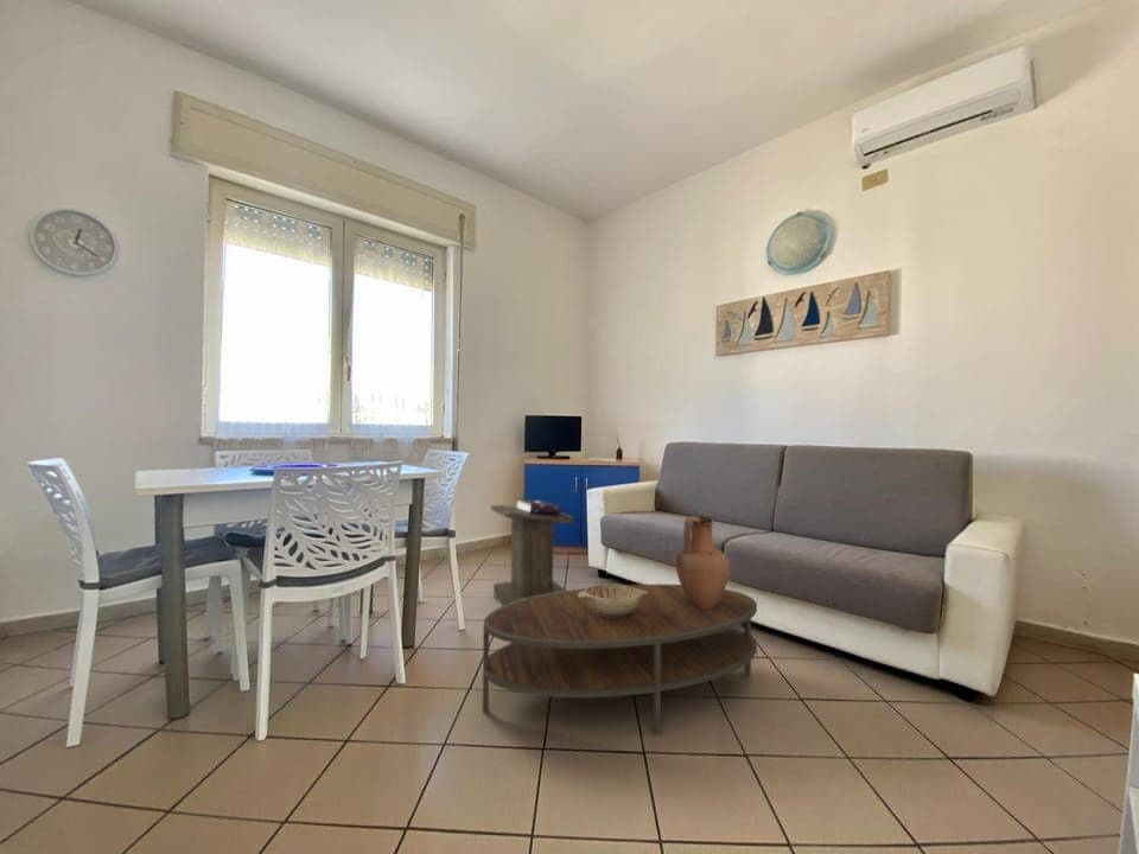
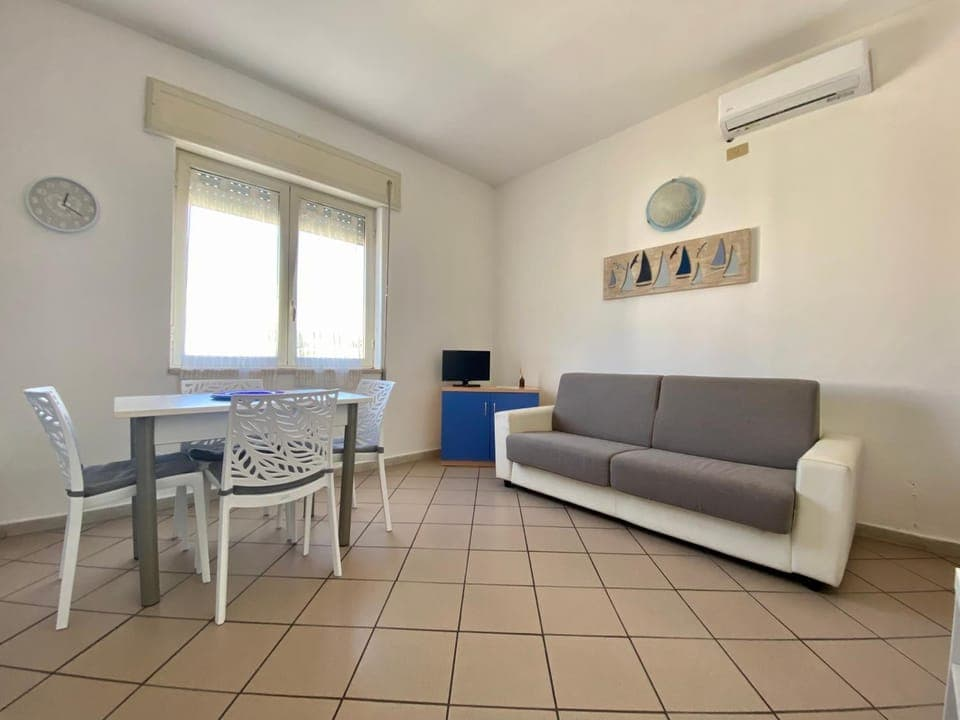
- lectern (530, 550)
- decorative bowl (612, 600)
- coffee table (626, 649)
- vase (701, 559)
